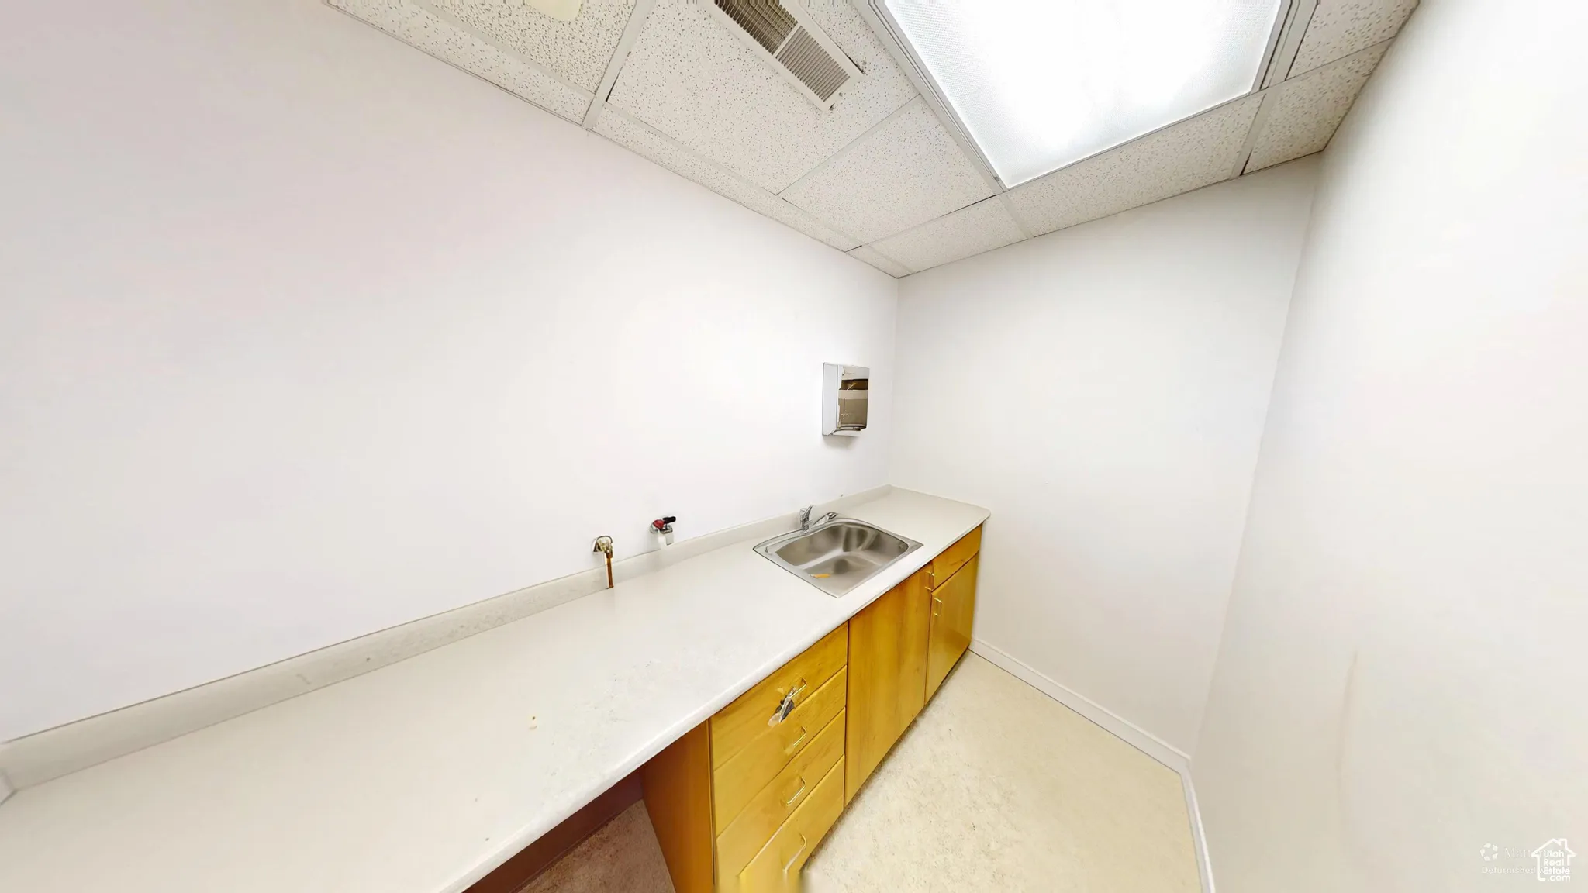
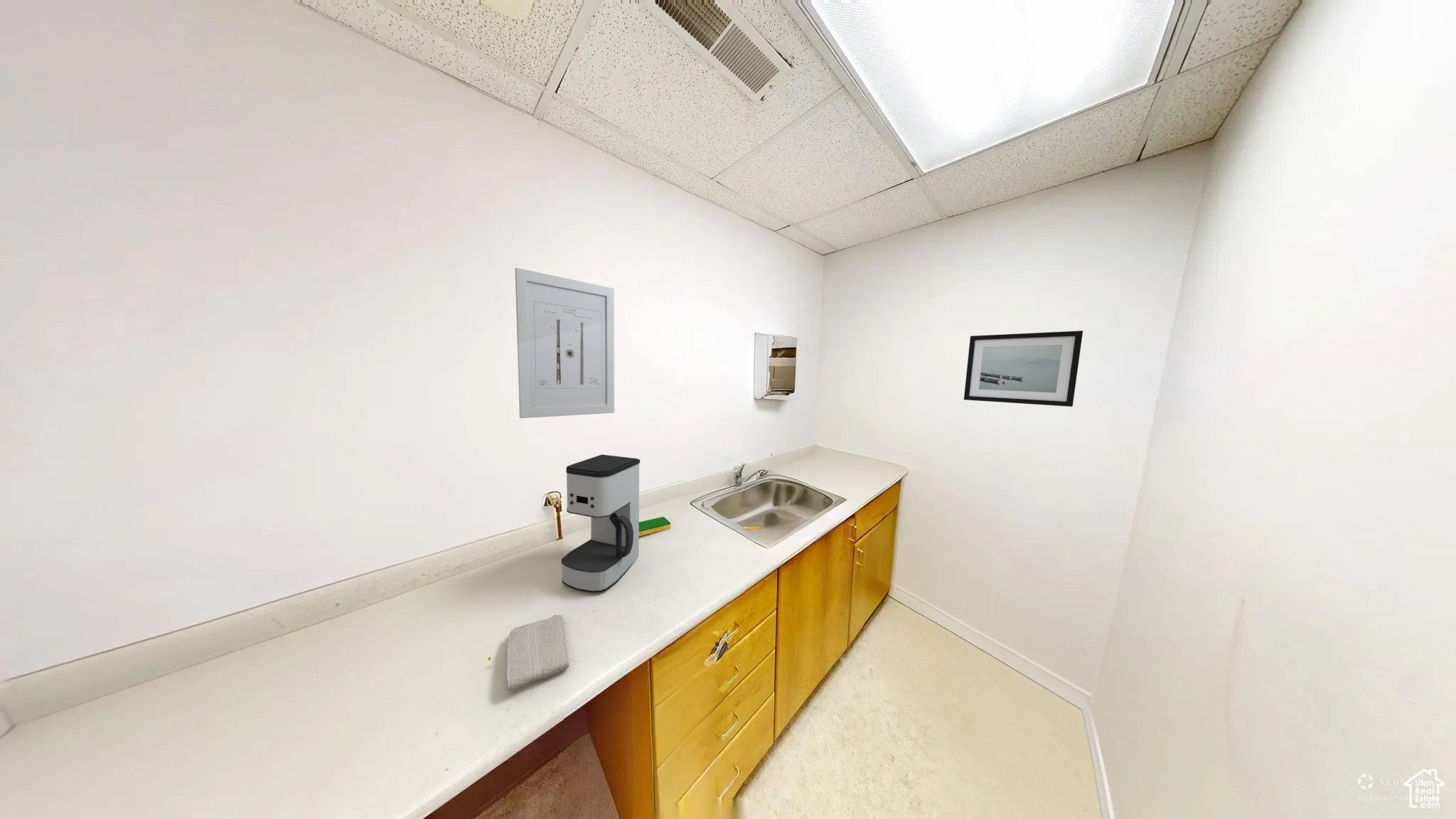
+ coffee maker (604, 519)
+ wall art (1017, 368)
+ dish sponge (651, 526)
+ washcloth (537, 647)
+ wall art (570, 348)
